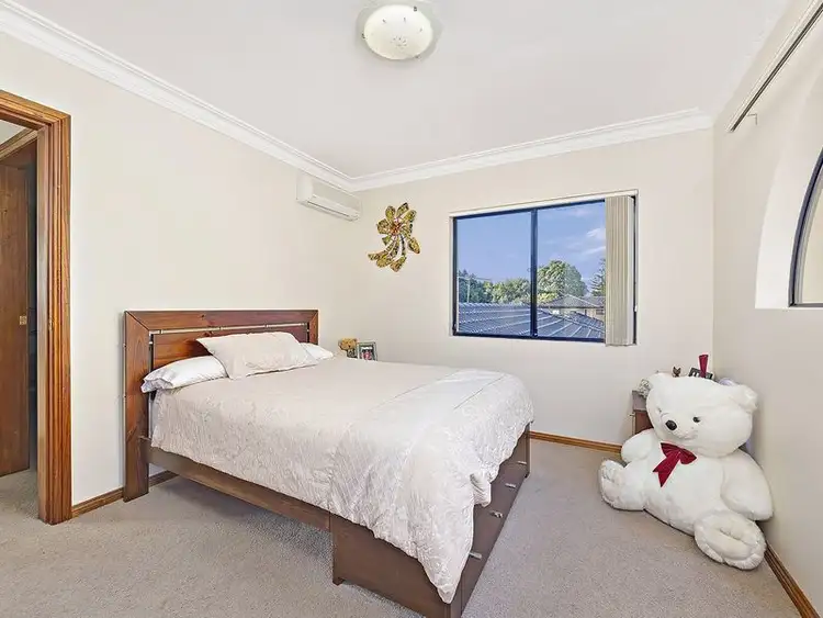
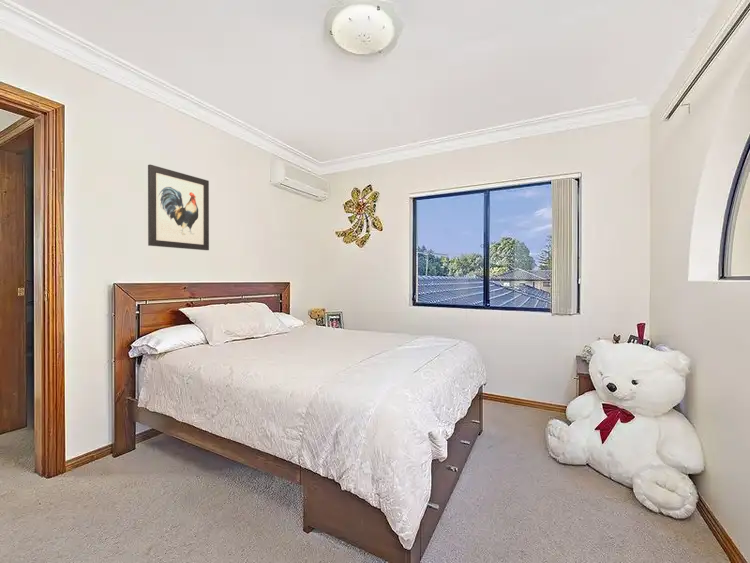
+ wall art (180, 210)
